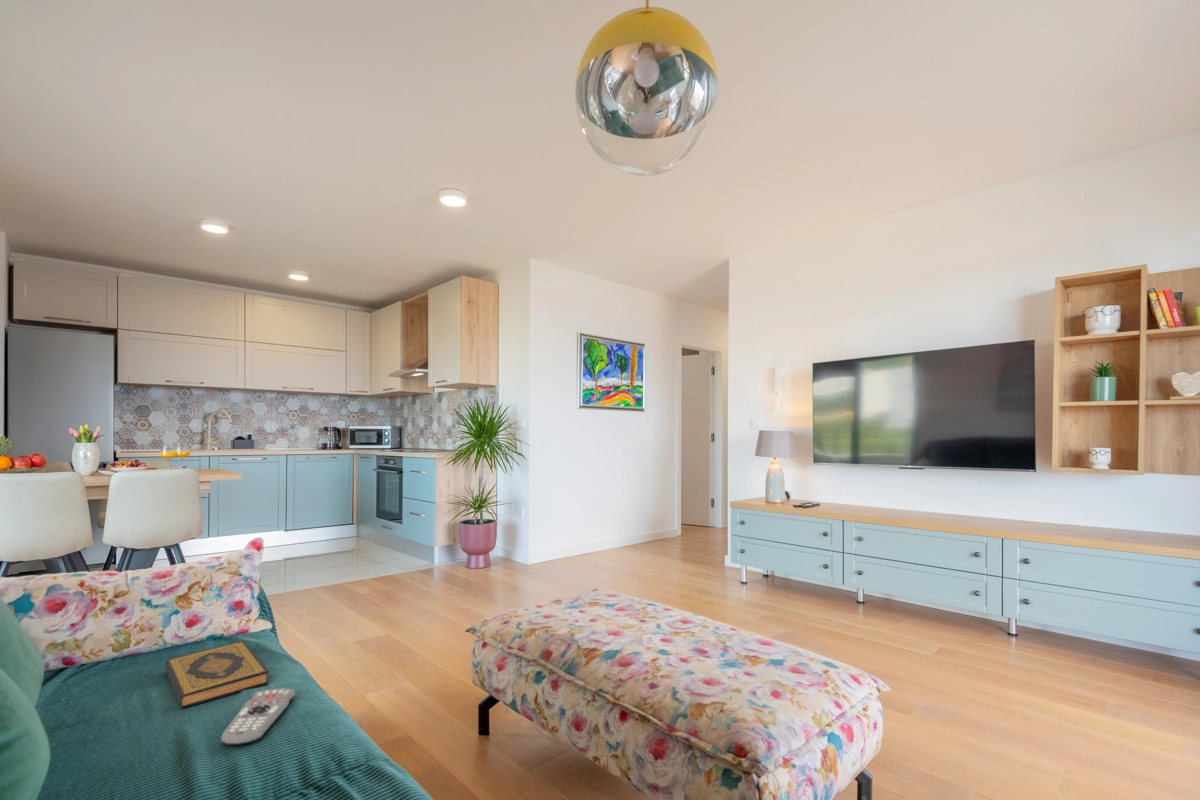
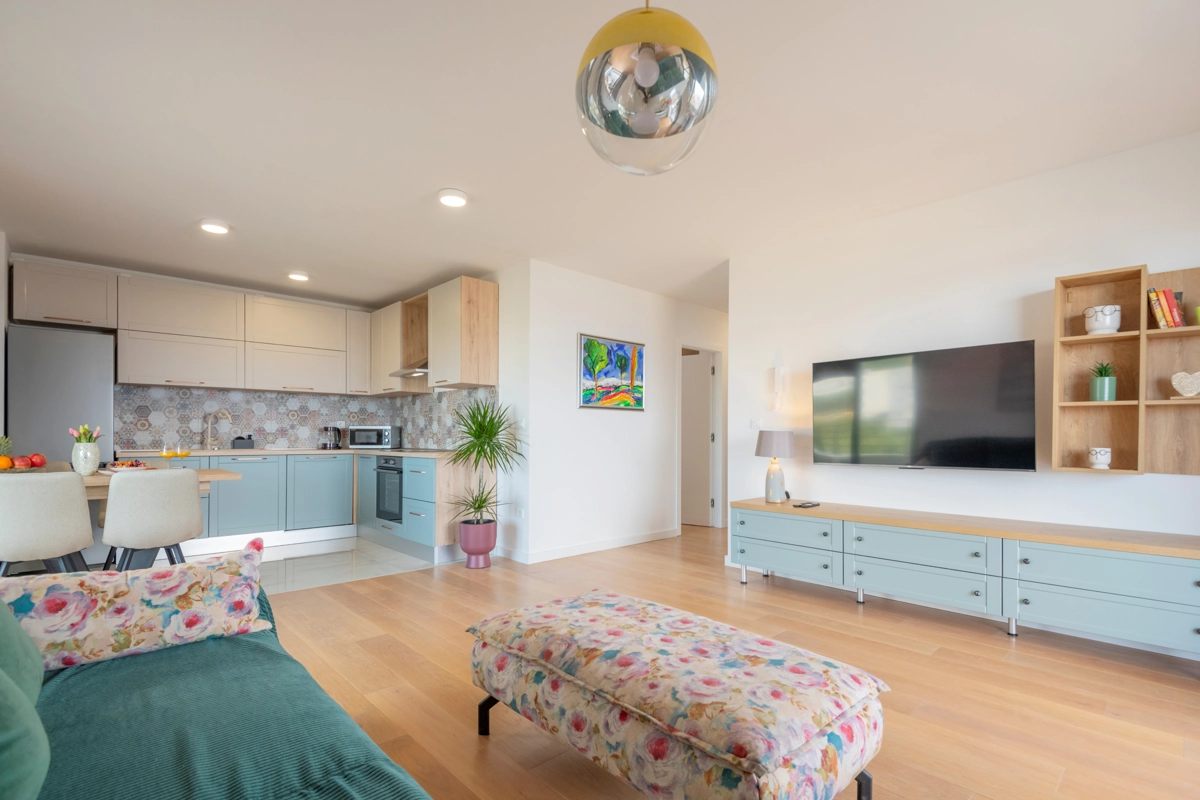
- hardback book (215, 671)
- remote control (258, 715)
